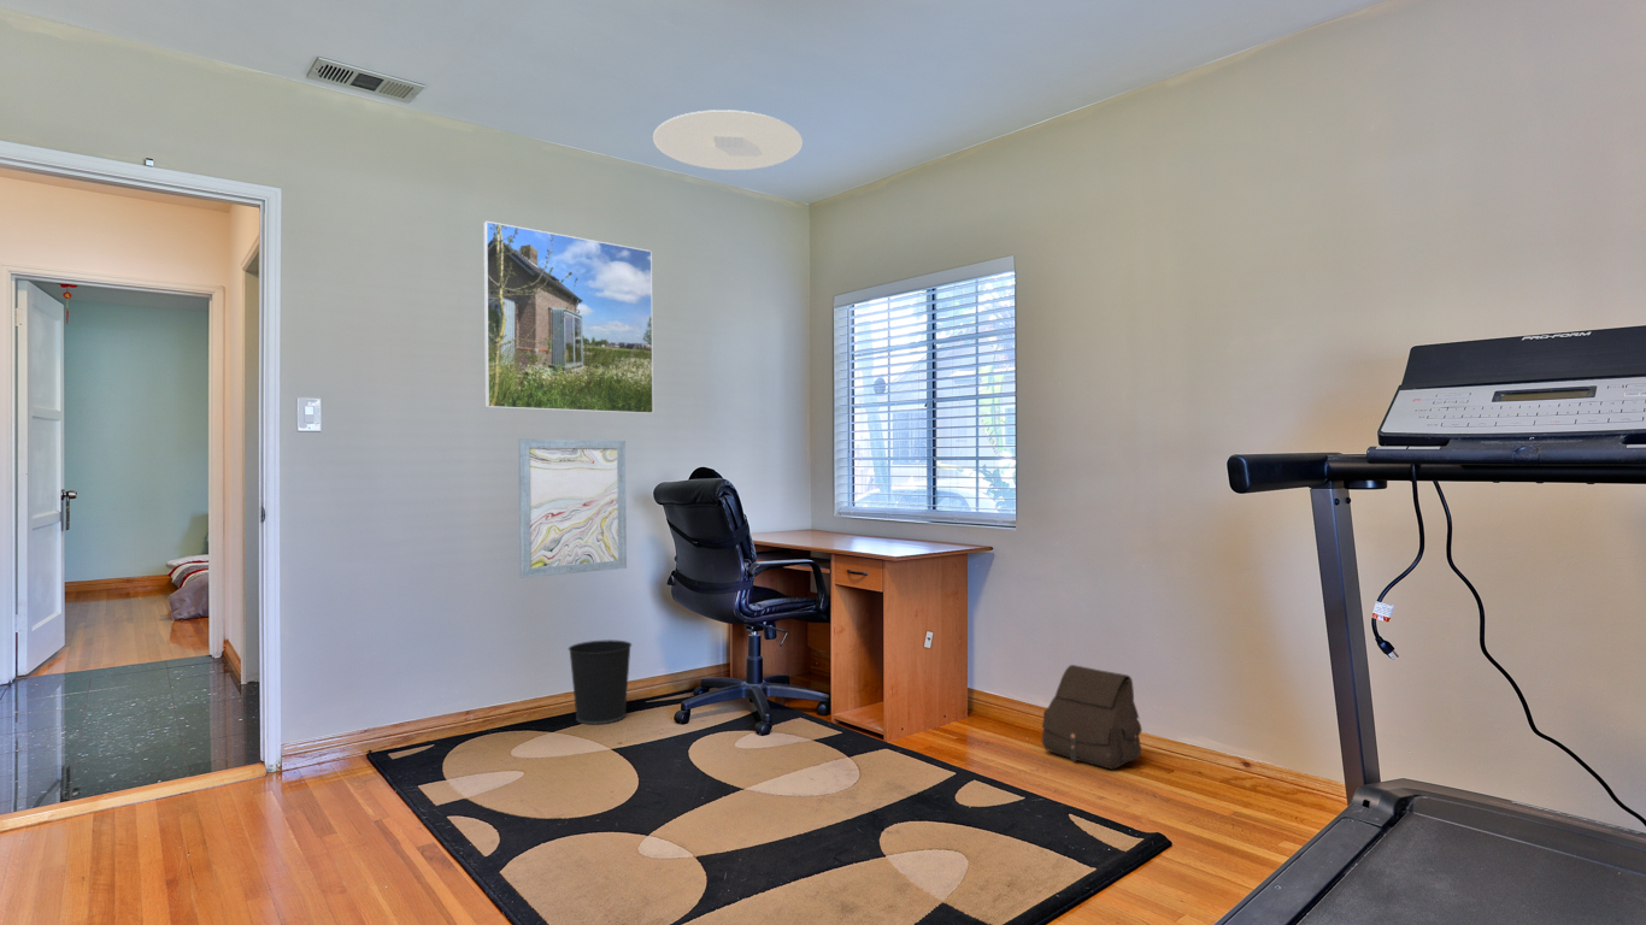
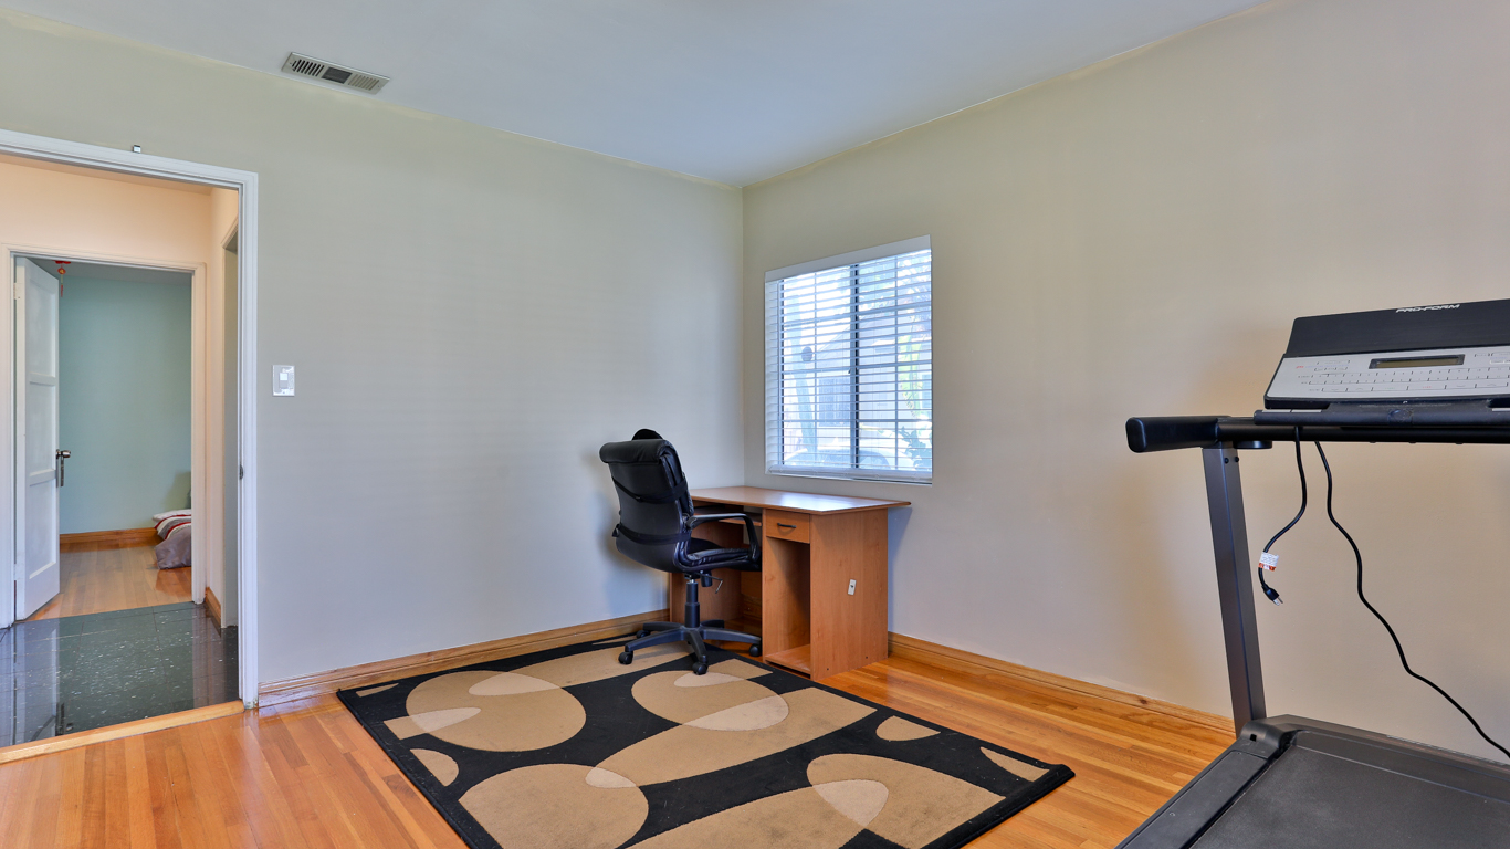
- wall art (574, 506)
- ceiling light (728, 135)
- satchel (1095, 712)
- wastebasket (600, 682)
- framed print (574, 324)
